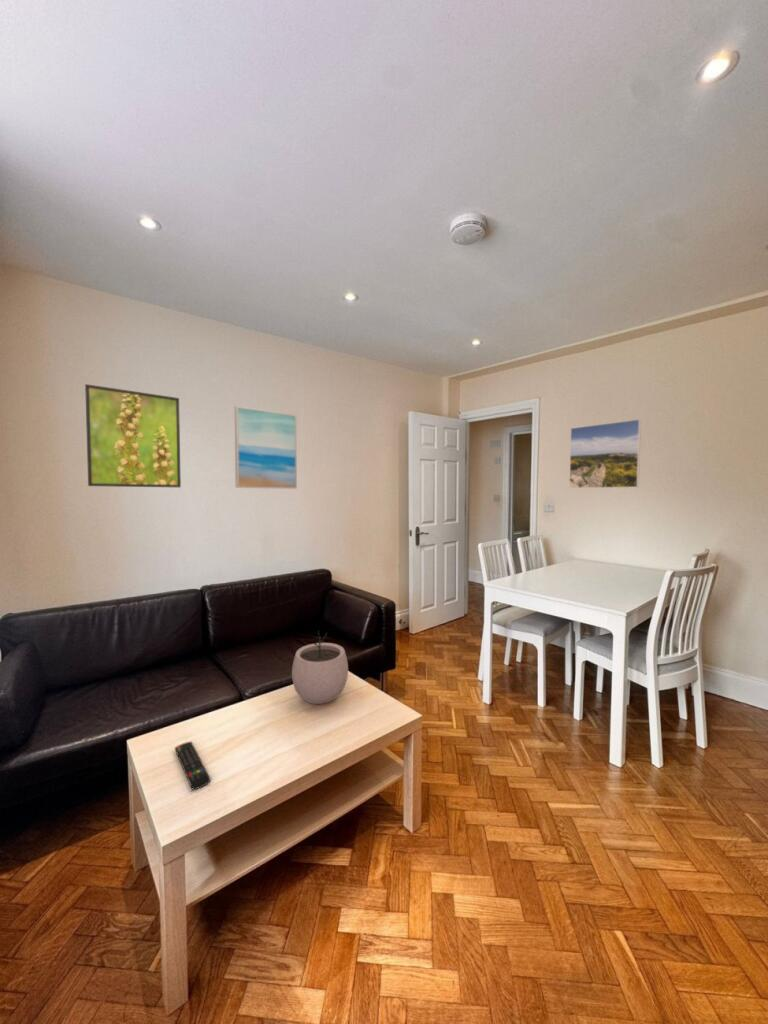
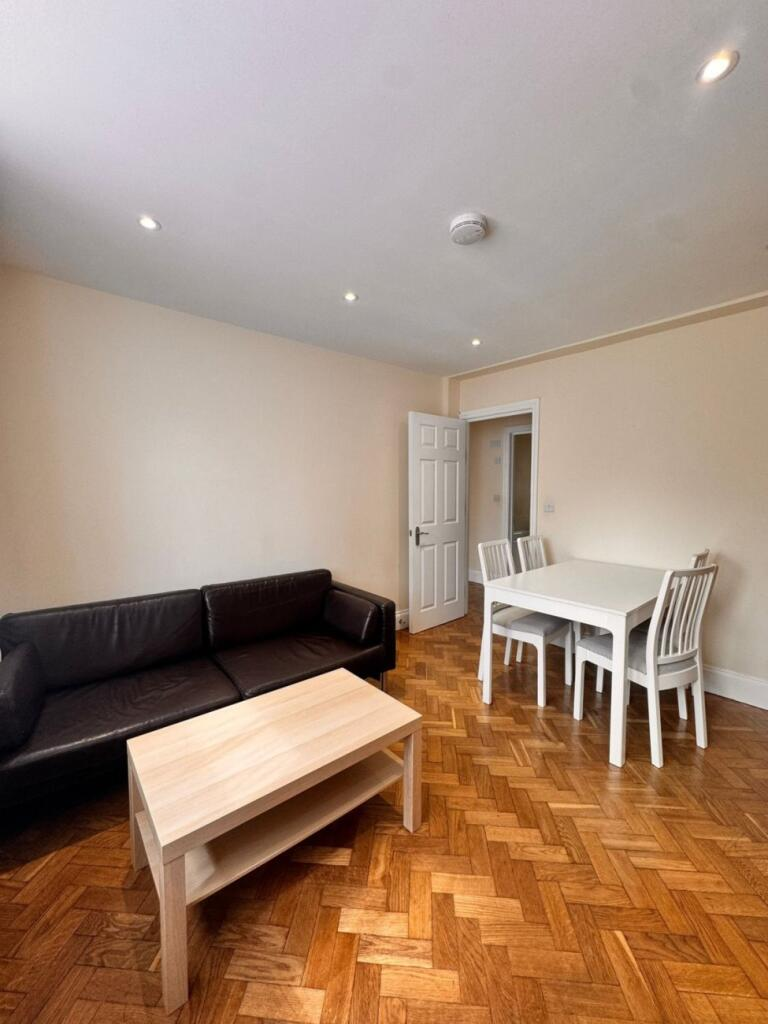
- wall art (267, 449)
- remote control (191, 763)
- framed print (602, 456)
- plant pot (320, 665)
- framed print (136, 439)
